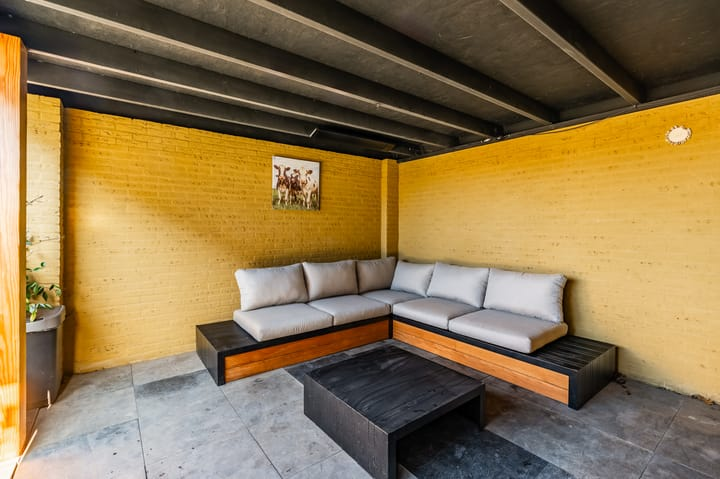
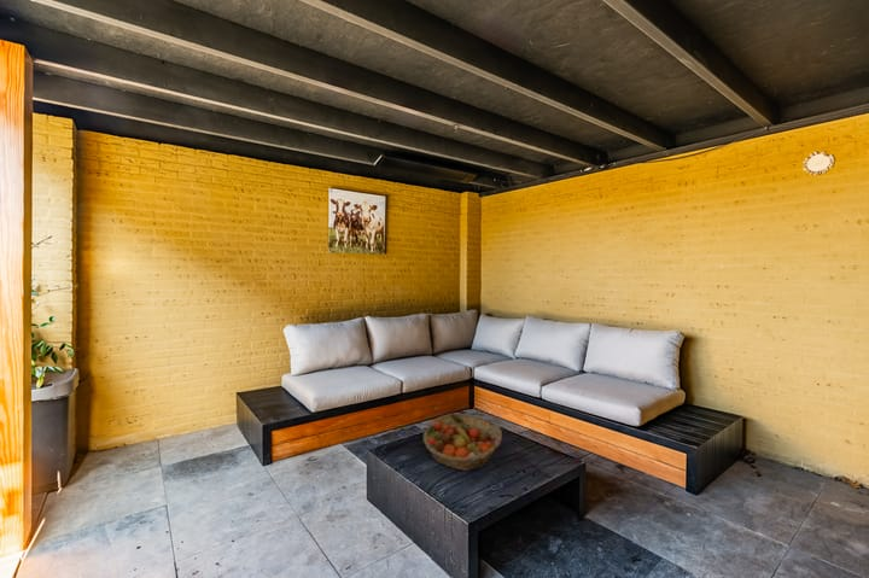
+ fruit basket (461, 440)
